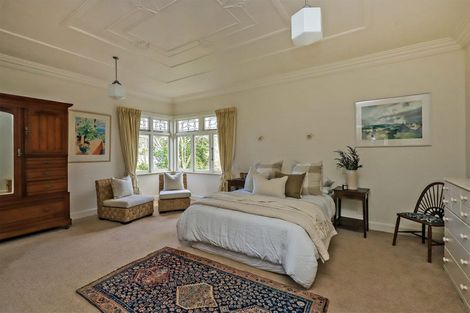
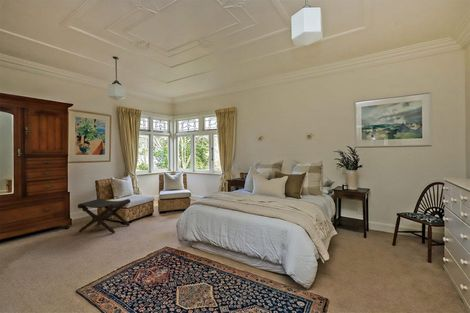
+ footstool (105, 214)
